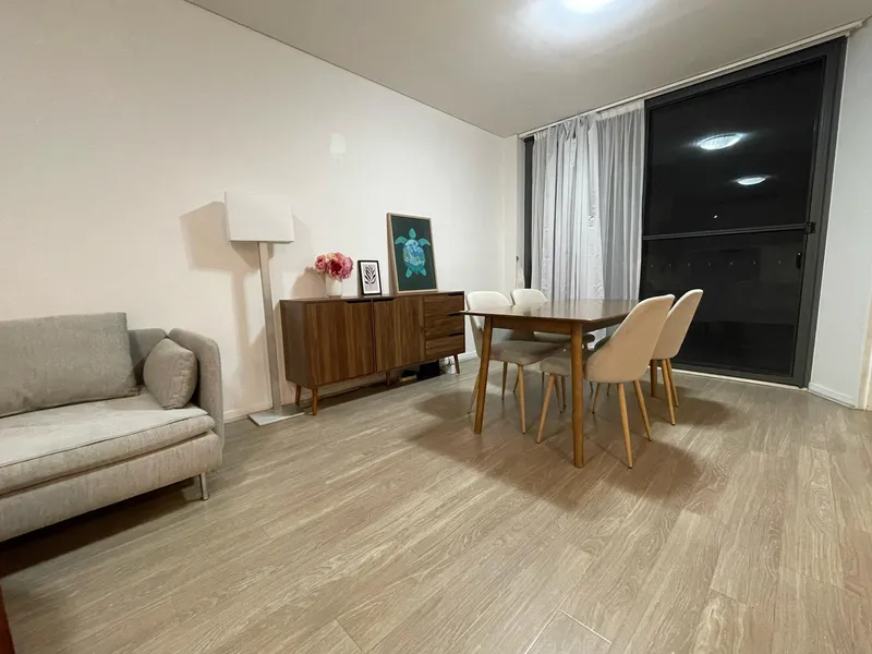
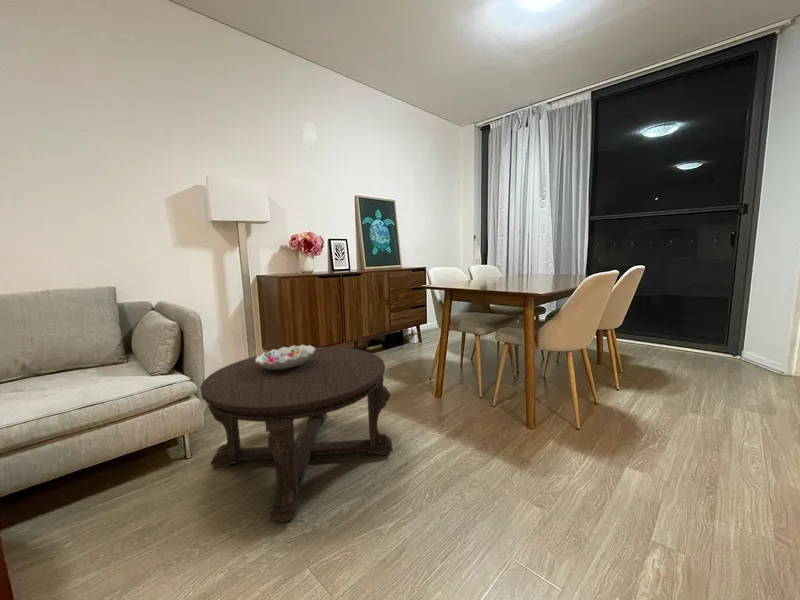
+ decorative bowl (286, 357)
+ coffee table (302, 413)
